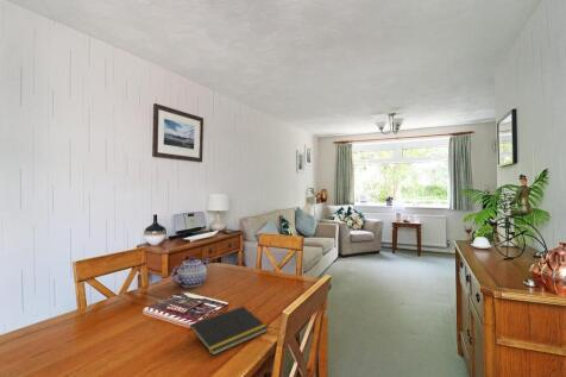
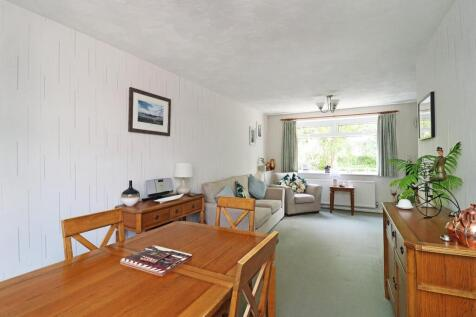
- notepad (229, 327)
- teapot (191, 270)
